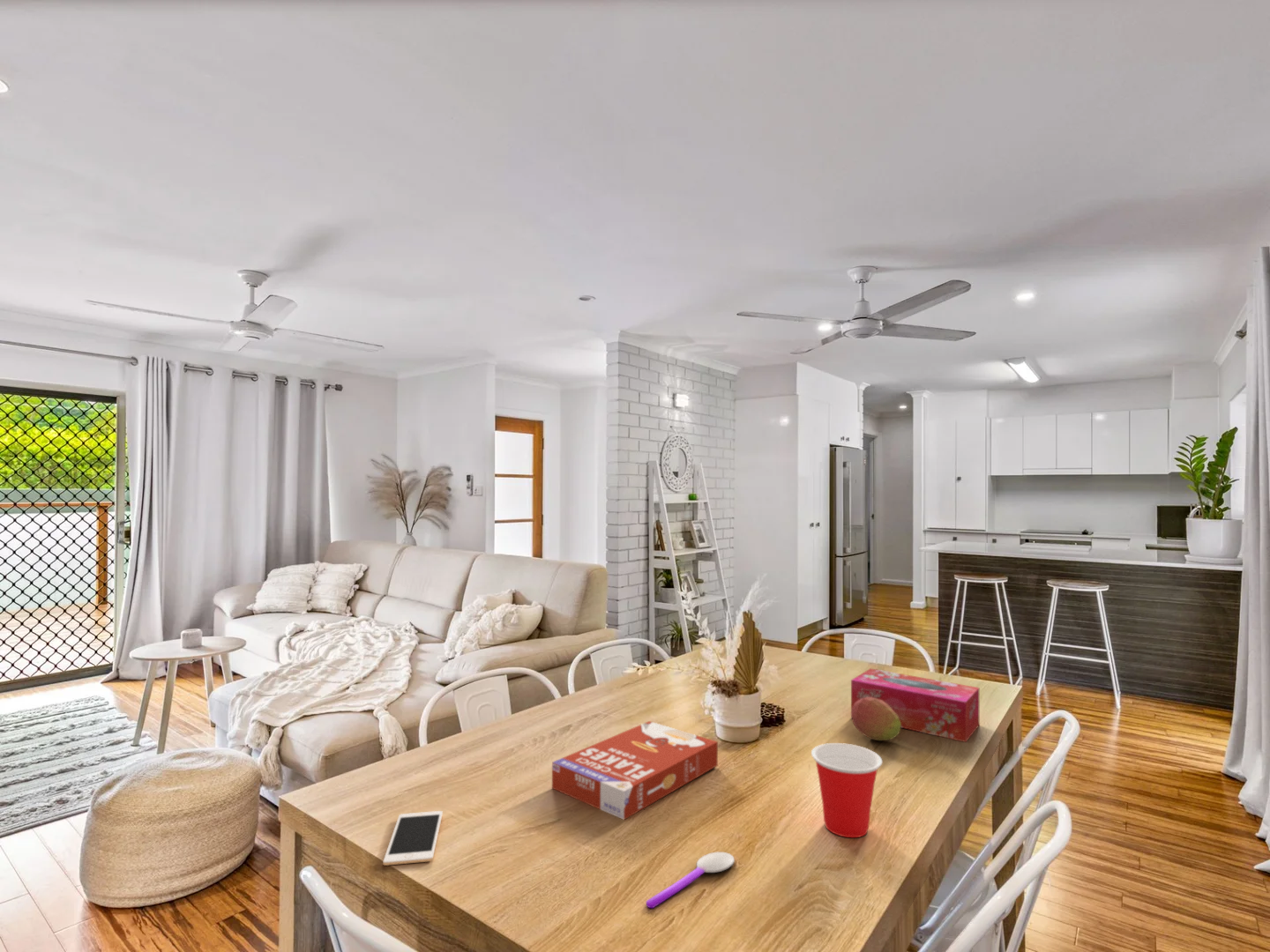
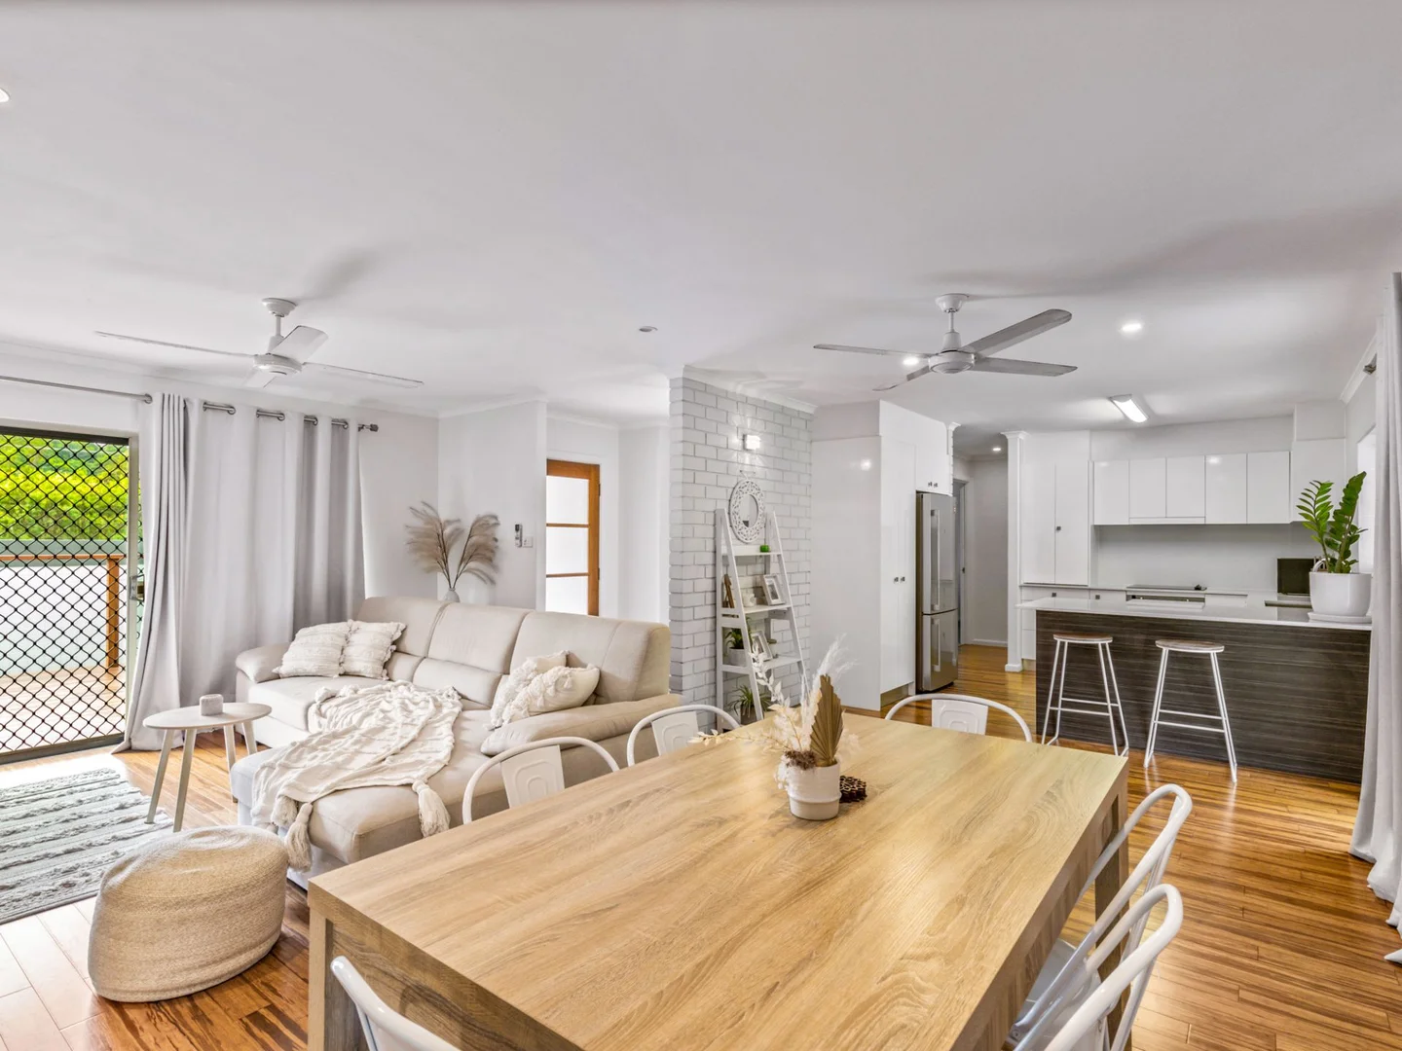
- cell phone (415, 836)
- fruit (875, 718)
- cereal box (638, 763)
- tissue box (914, 702)
- spoon (691, 876)
- cup (846, 791)
